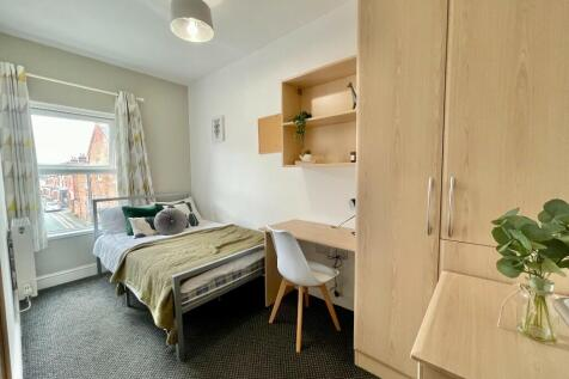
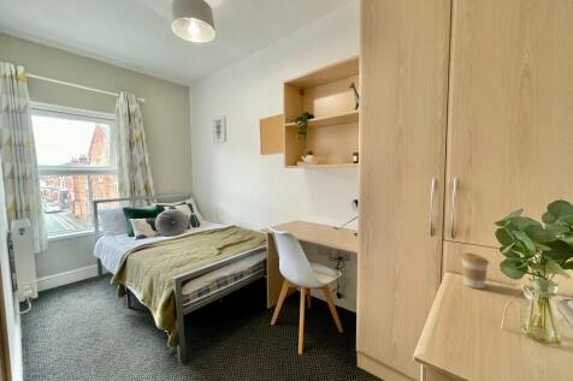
+ coffee cup (474, 269)
